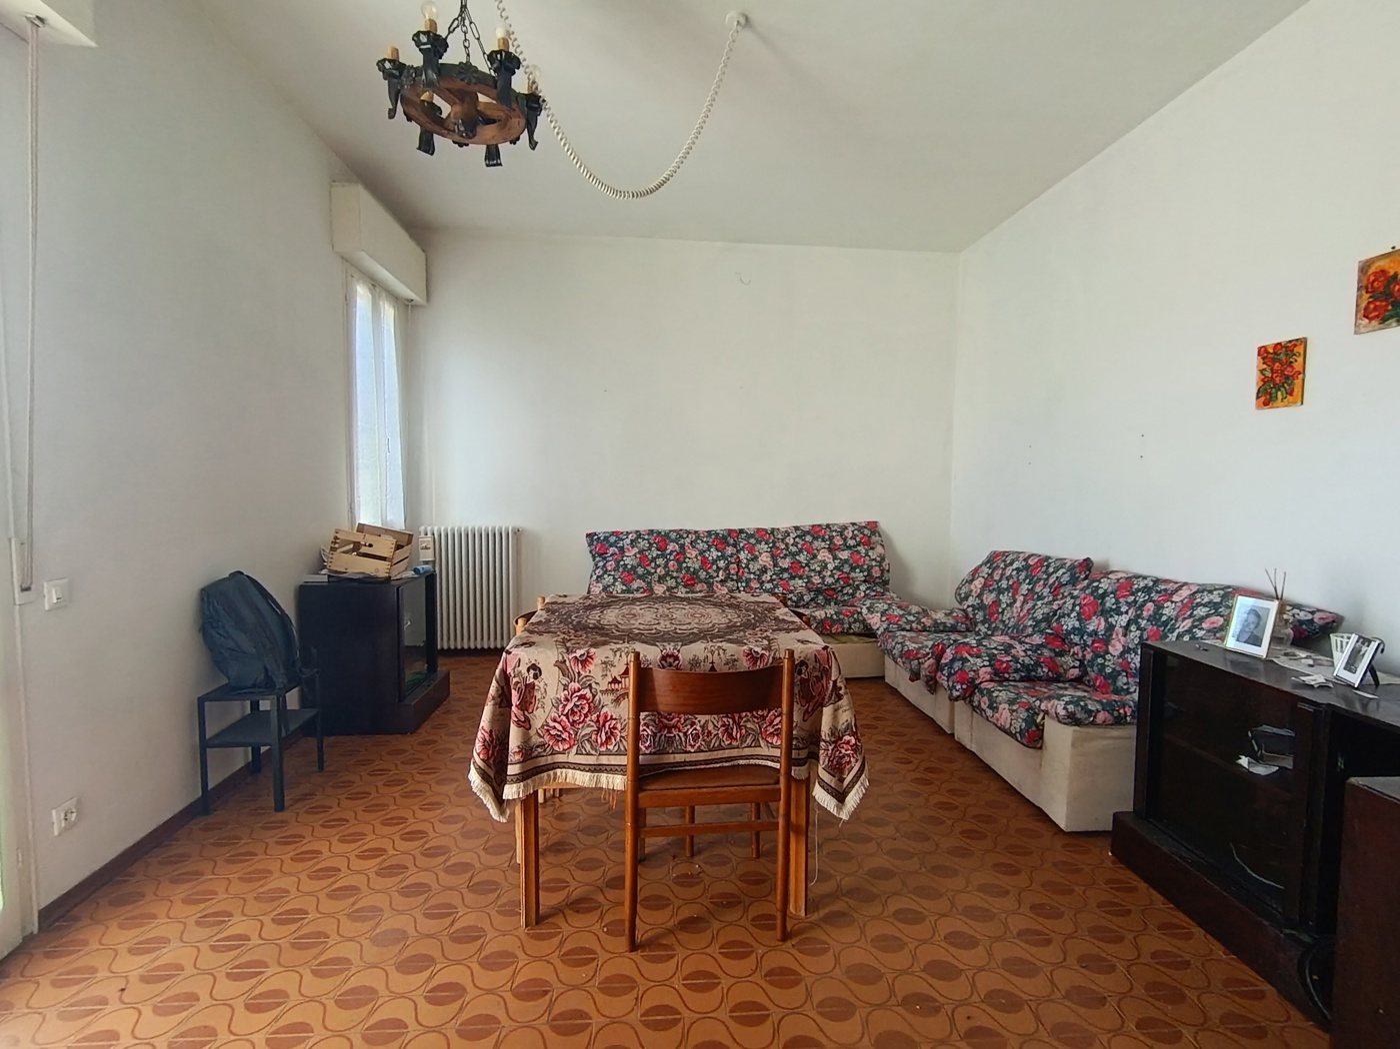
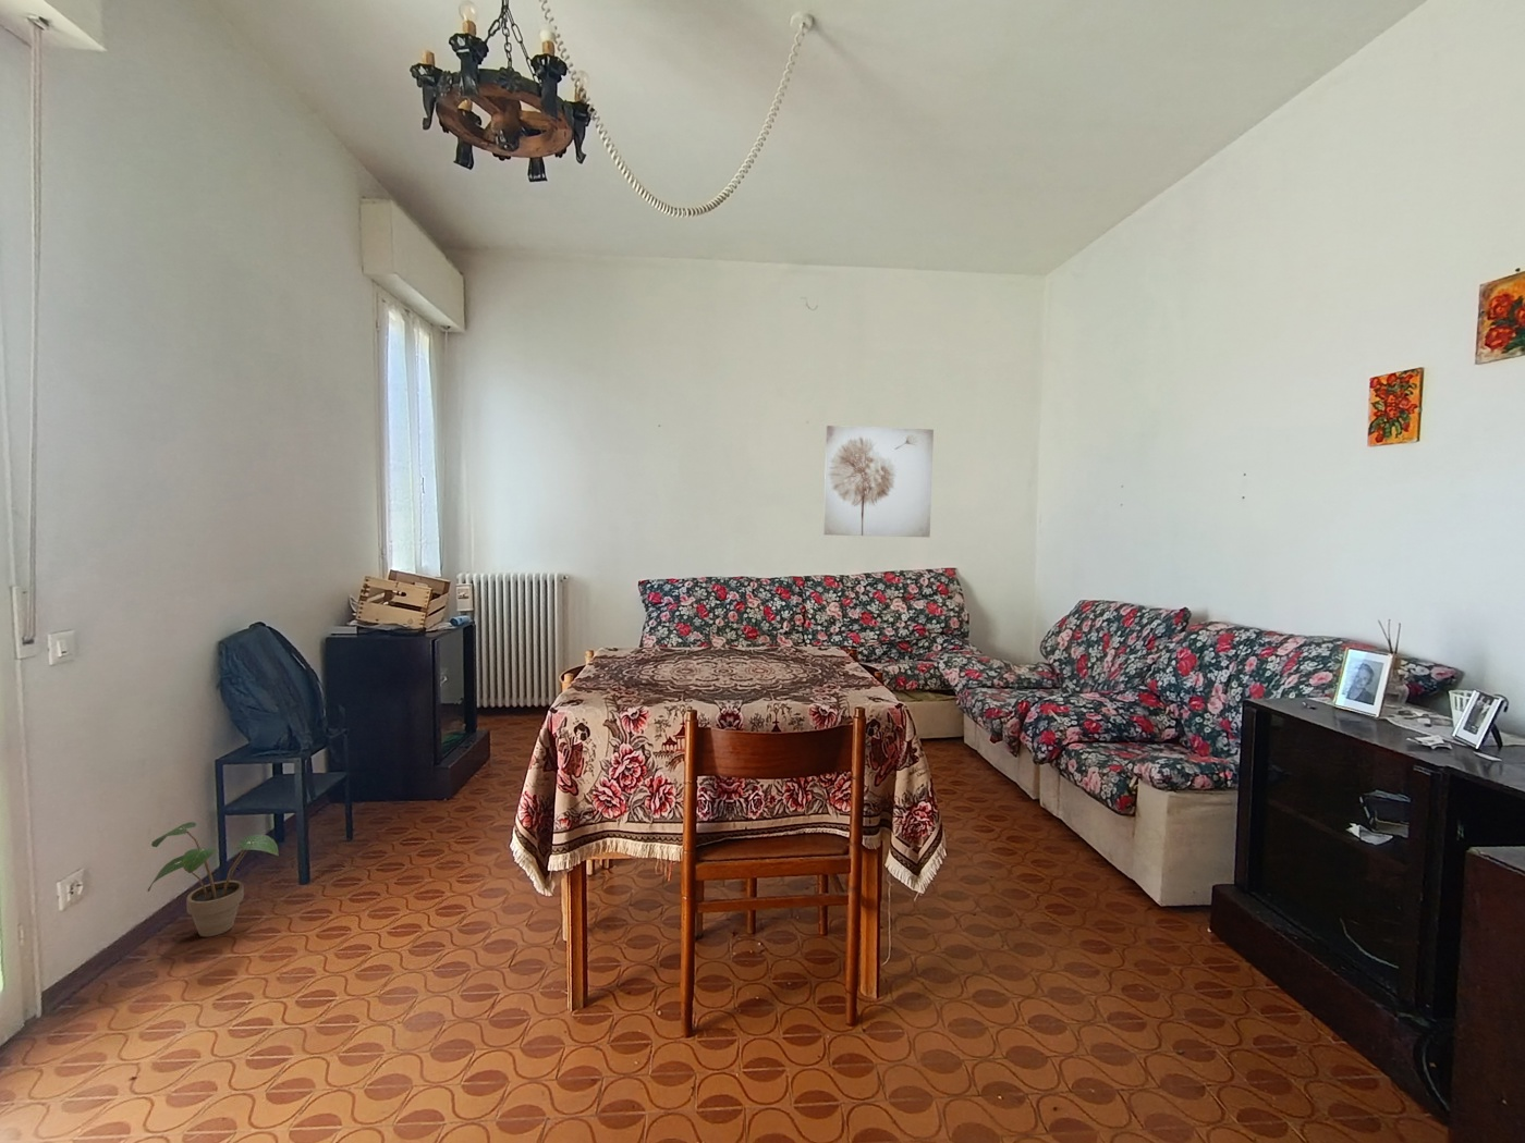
+ potted plant (217, 881)
+ wall art (878, 481)
